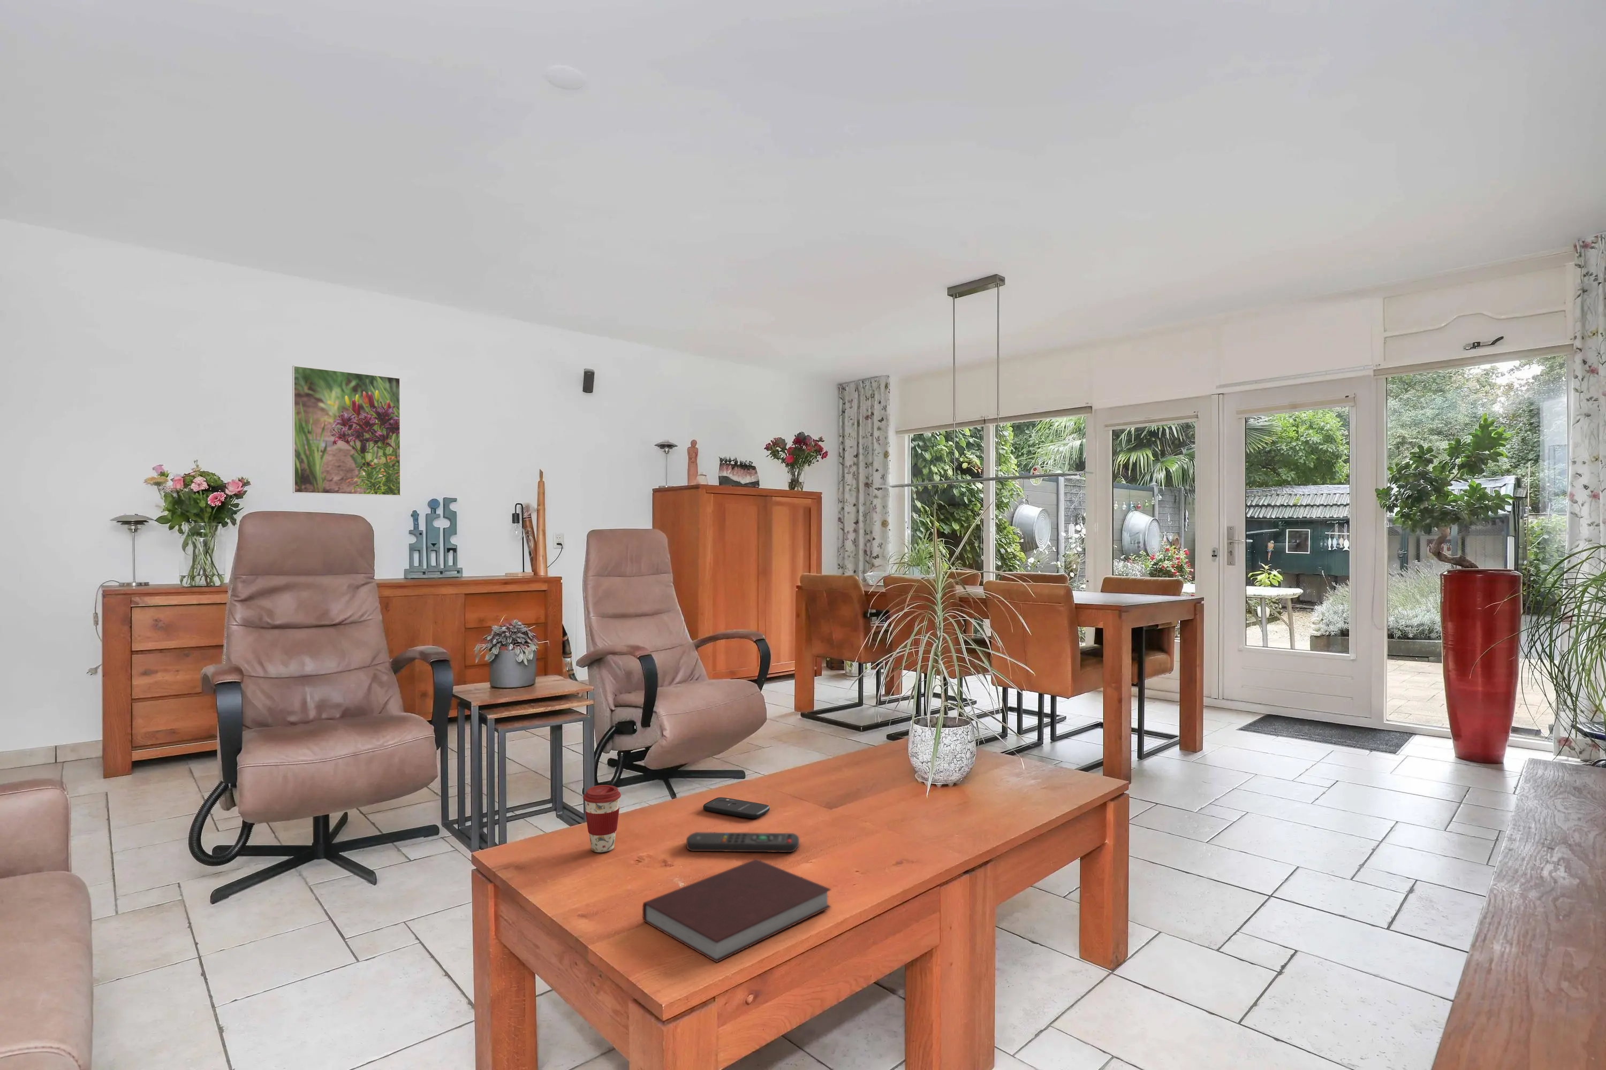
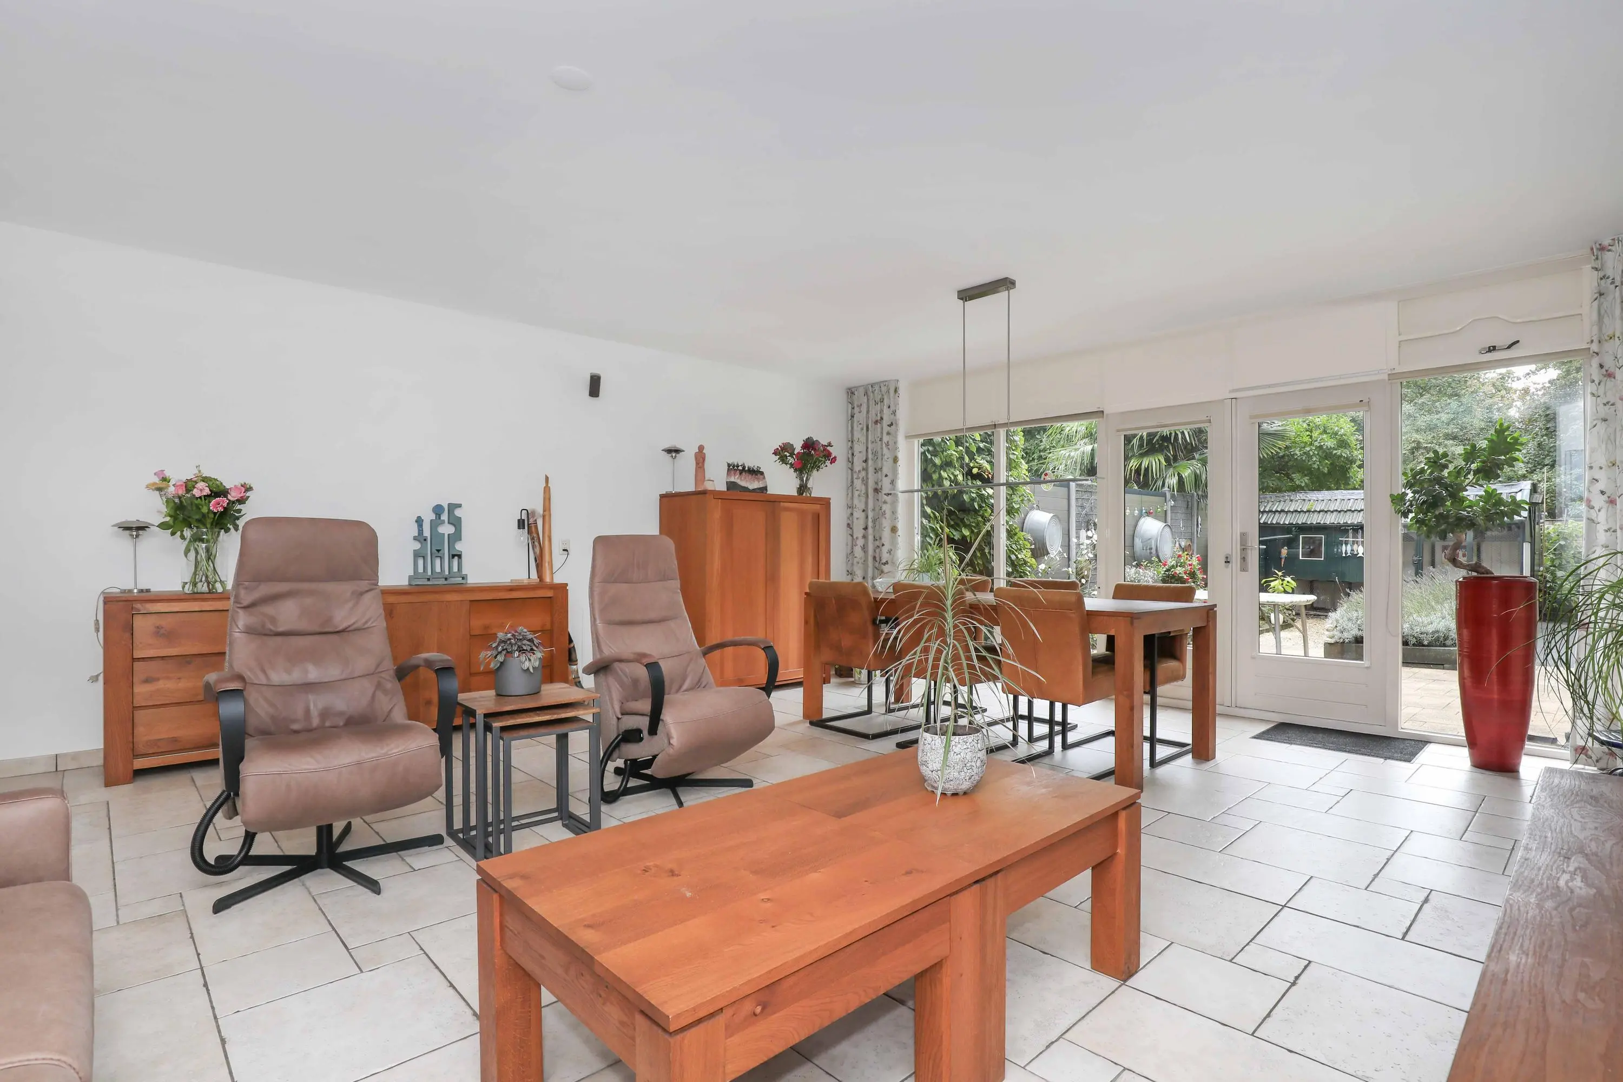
- coffee cup (602, 818)
- remote control (742, 841)
- notebook (738, 904)
- smartphone (736, 807)
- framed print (348, 433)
